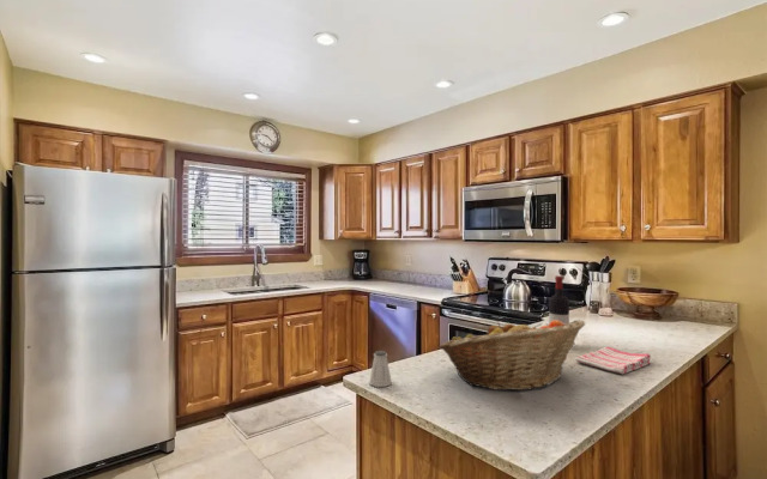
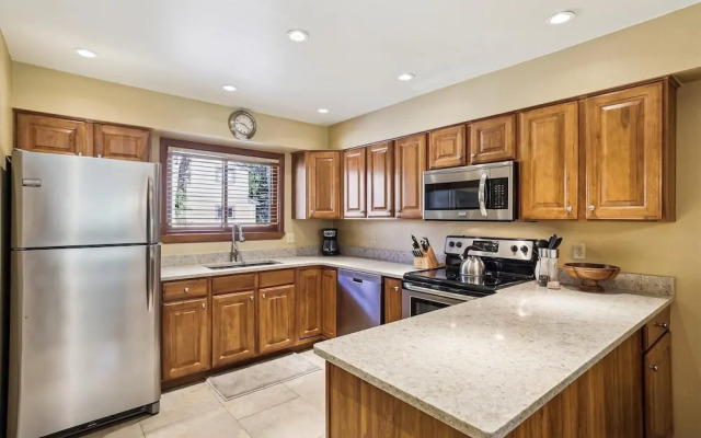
- wine bottle (558, 310)
- fruit basket (512, 346)
- saltshaker (380, 366)
- dish towel (612, 358)
